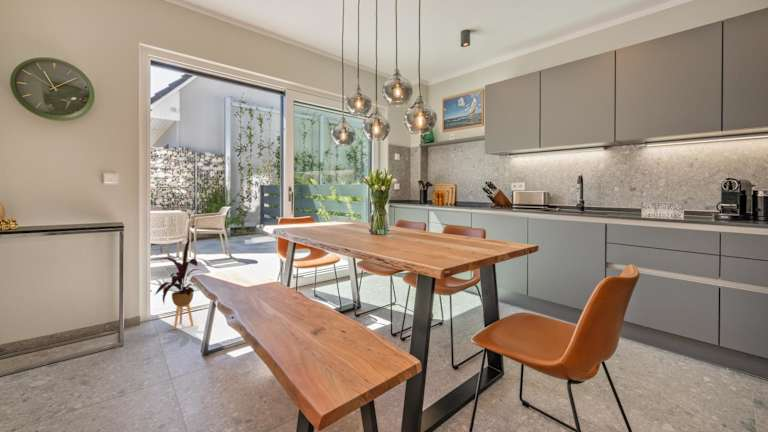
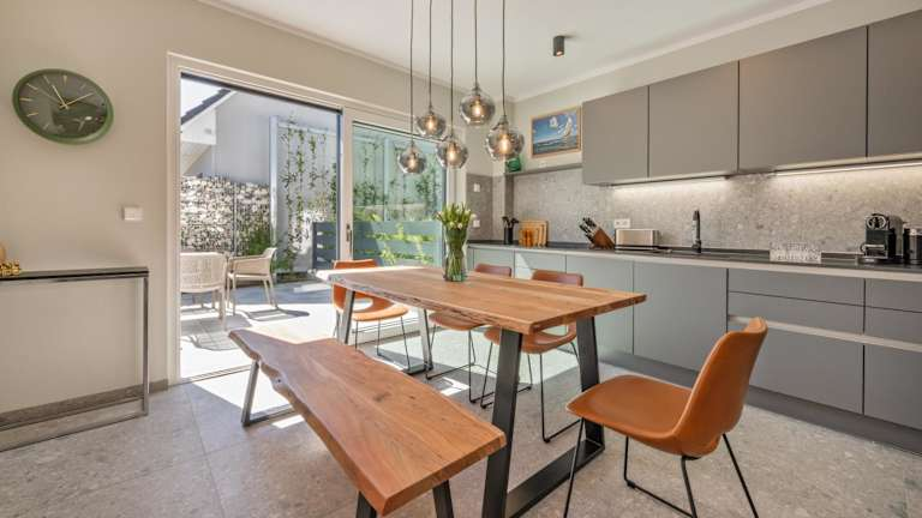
- house plant (178, 284)
